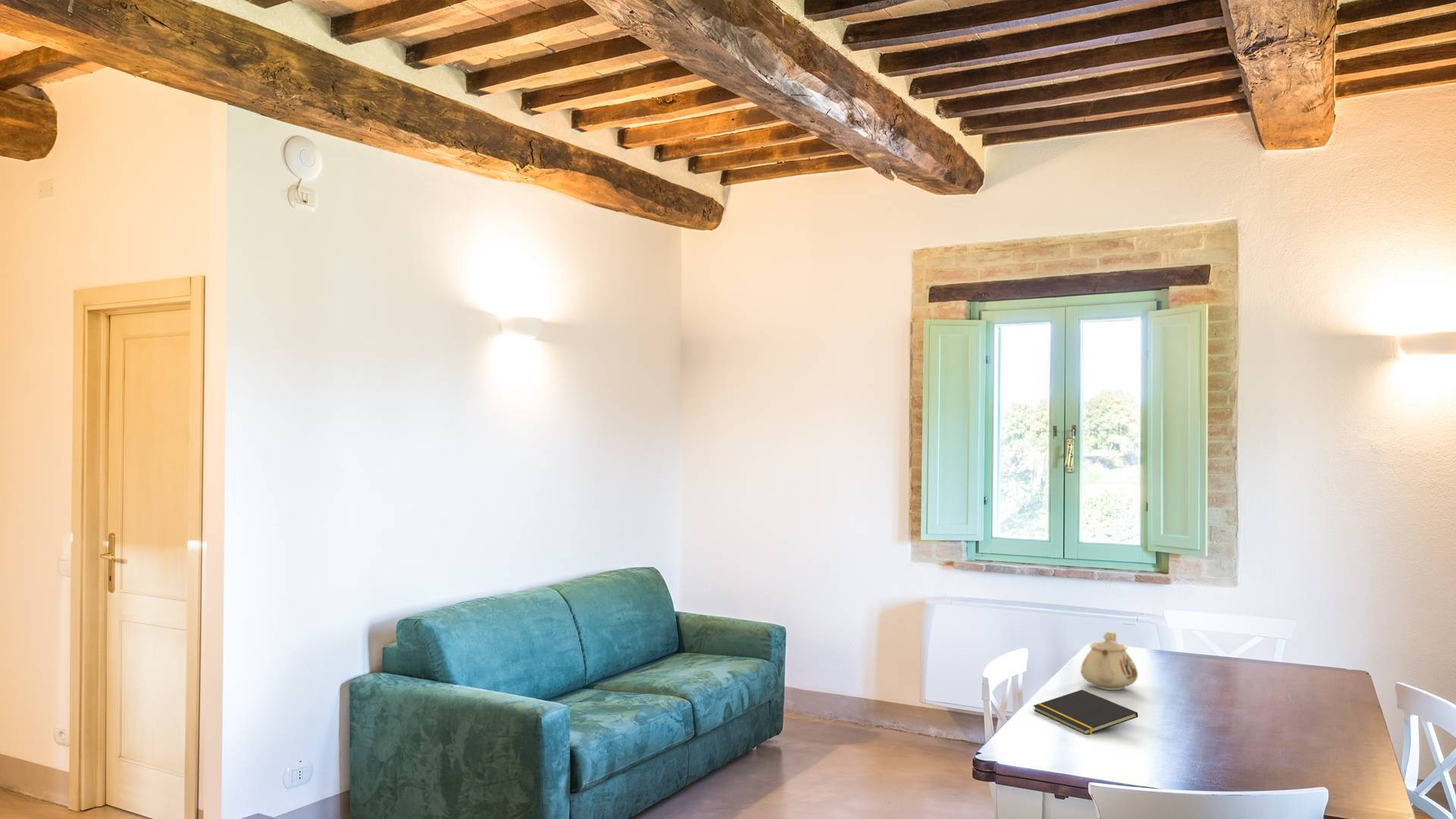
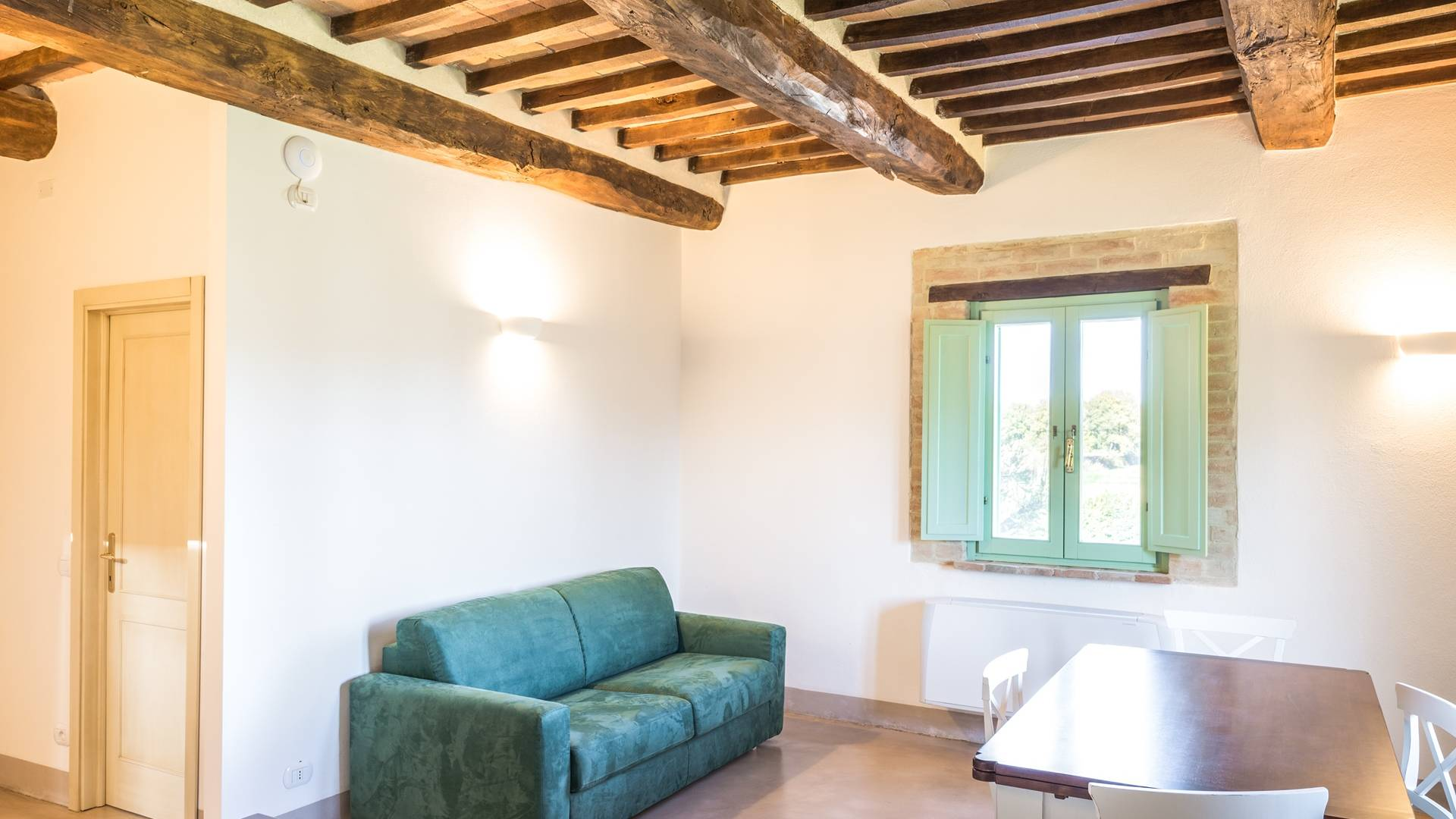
- notepad (1084, 711)
- teapot (1109, 659)
